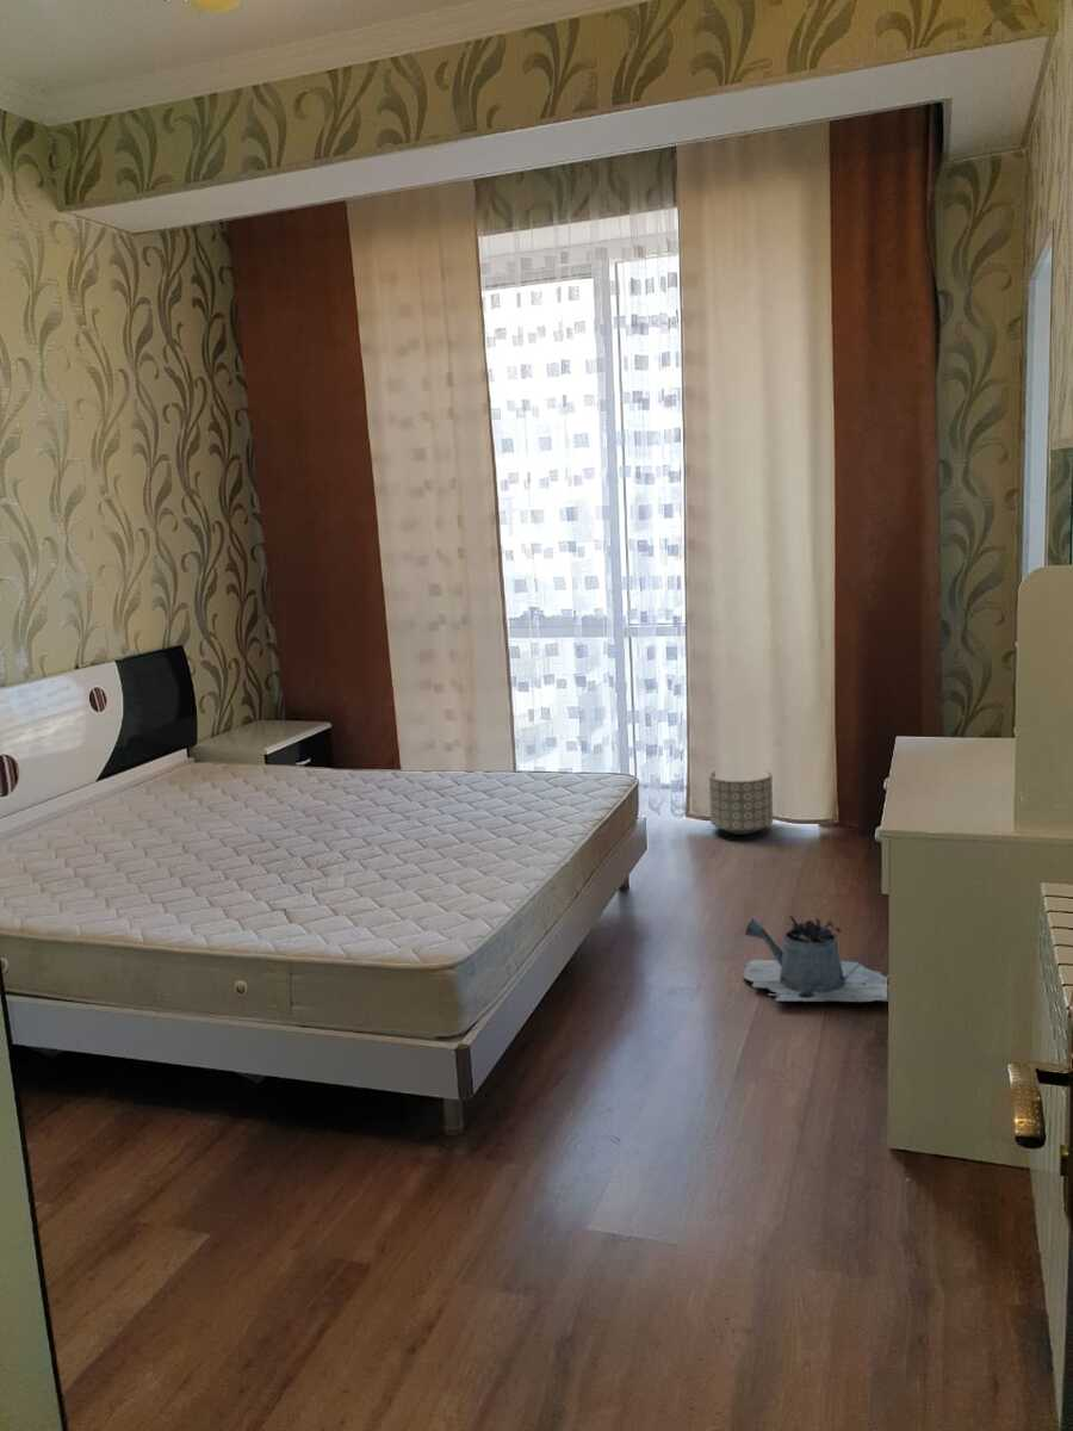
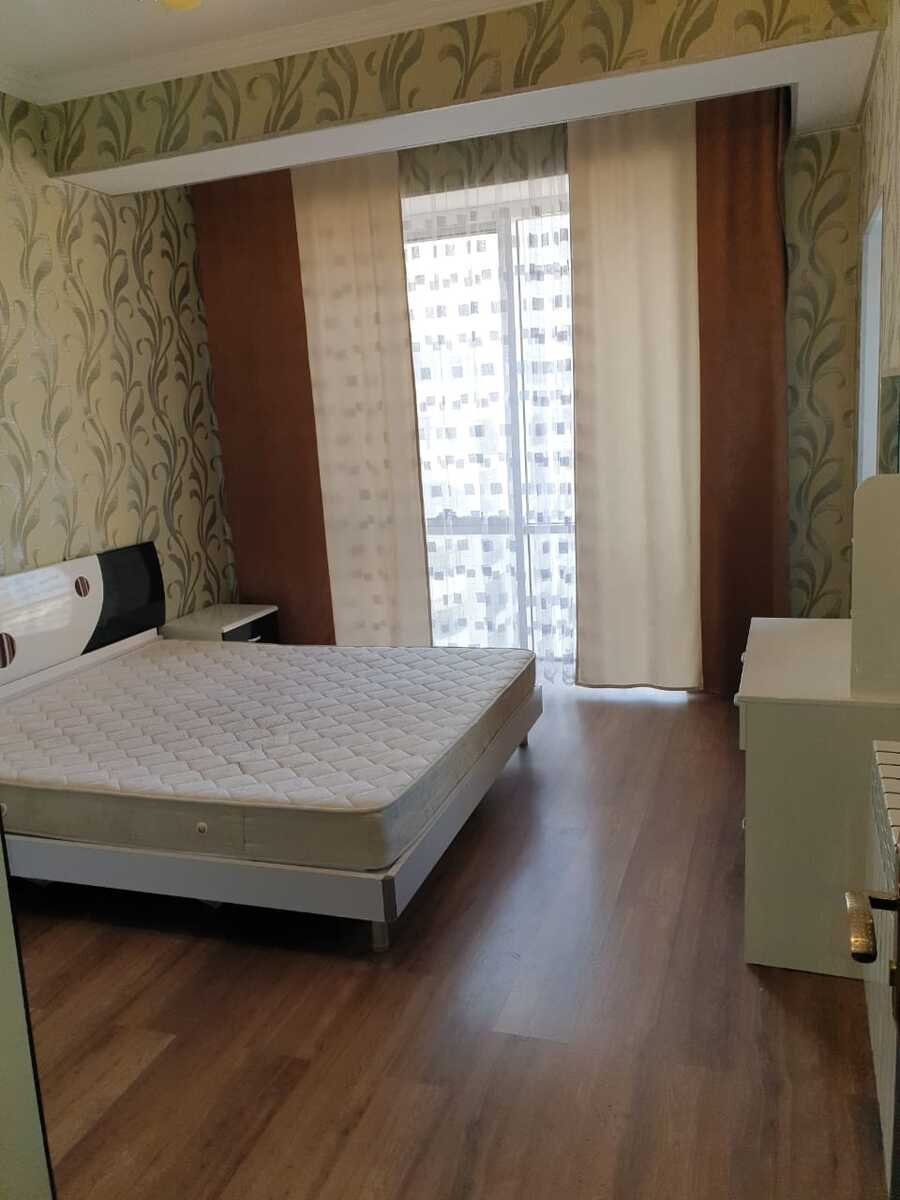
- planter (740, 803)
- watering can (818, 953)
